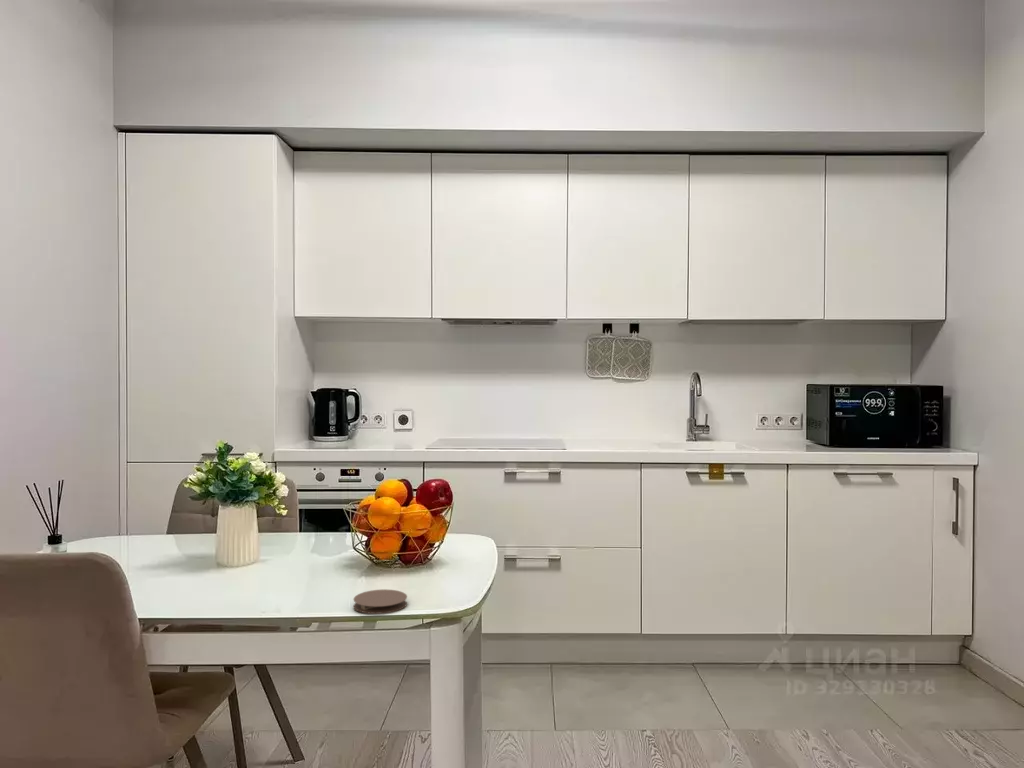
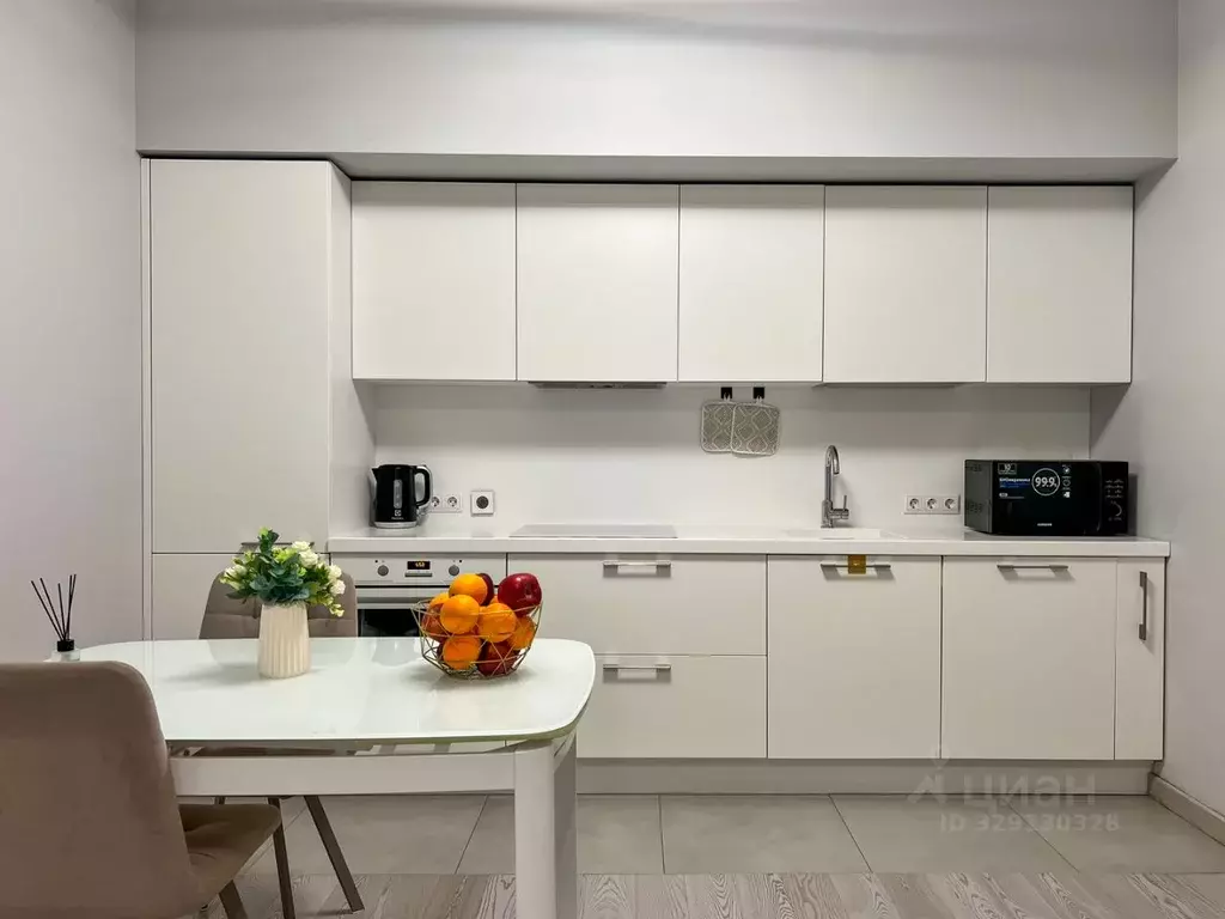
- coaster (380, 601)
